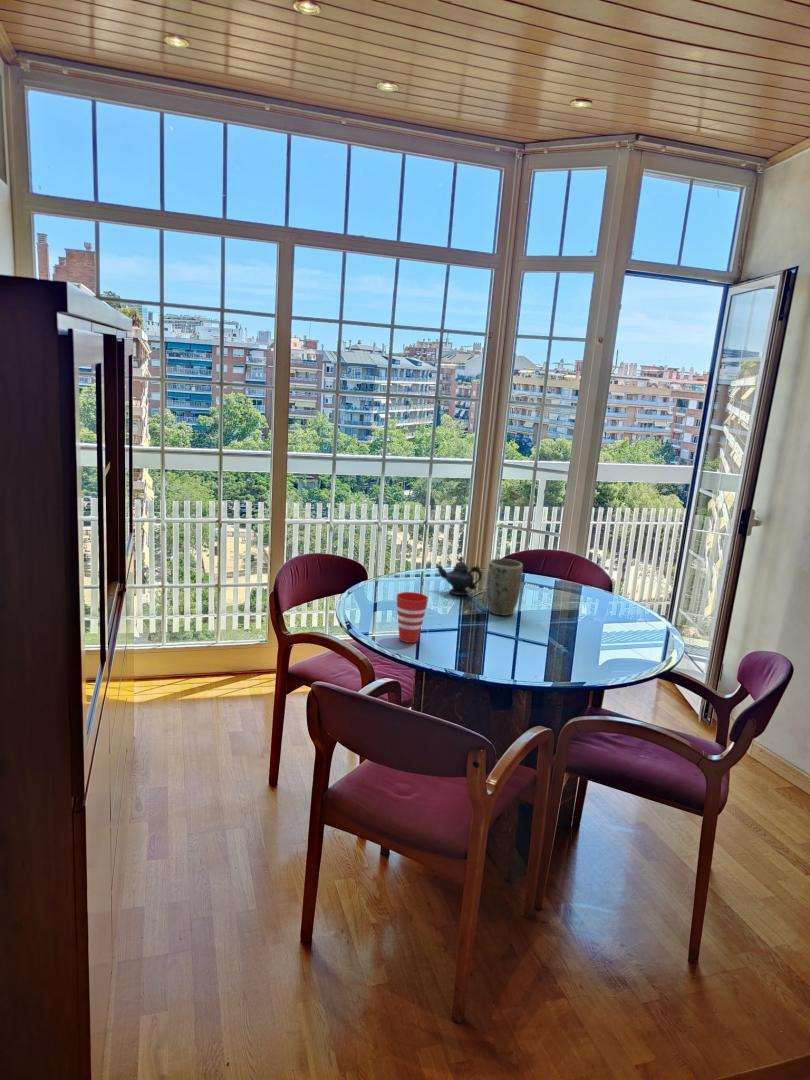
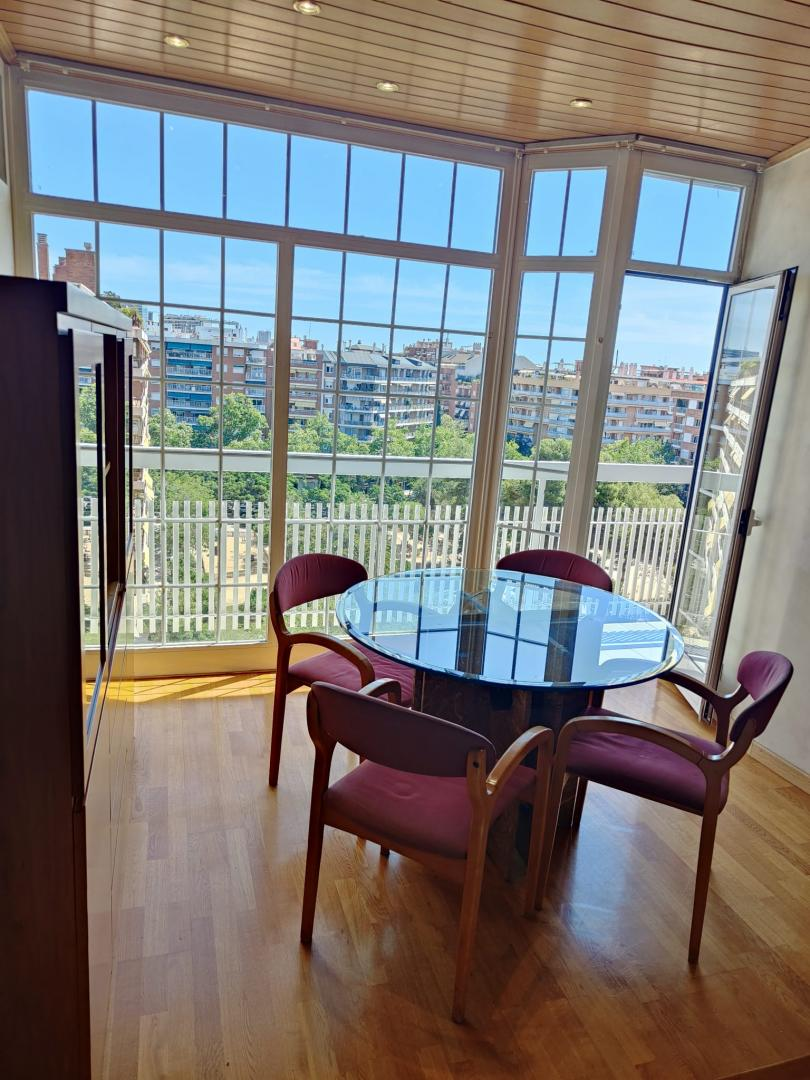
- cup (410, 618)
- plant pot (503, 587)
- teapot (458, 574)
